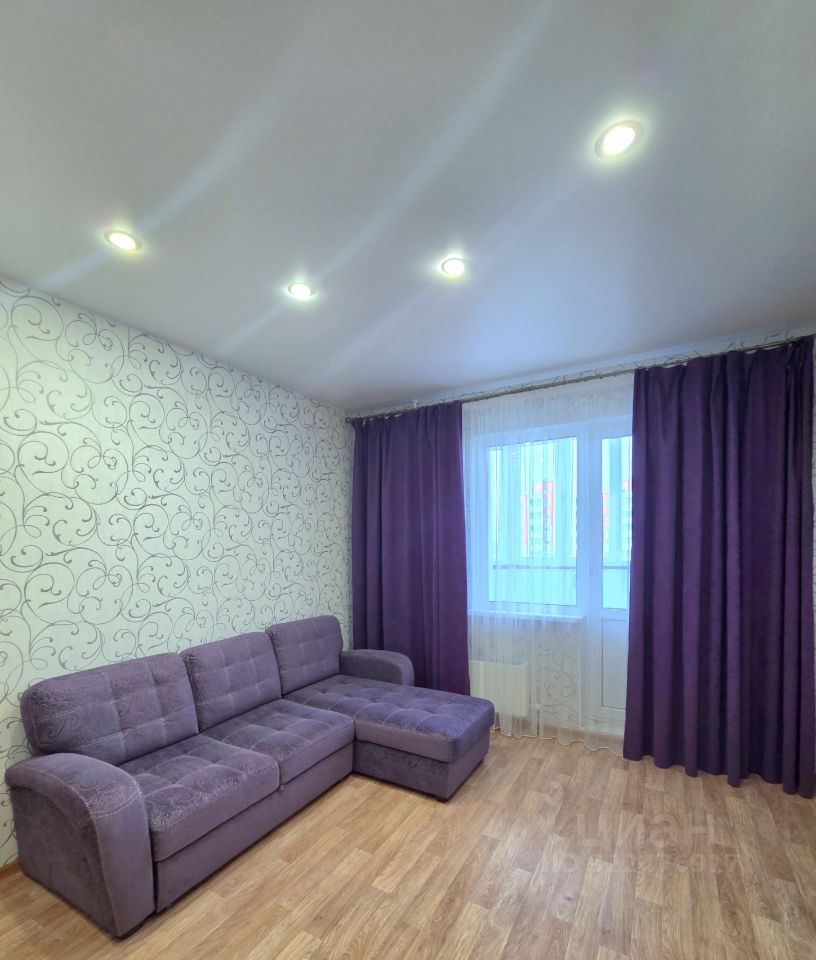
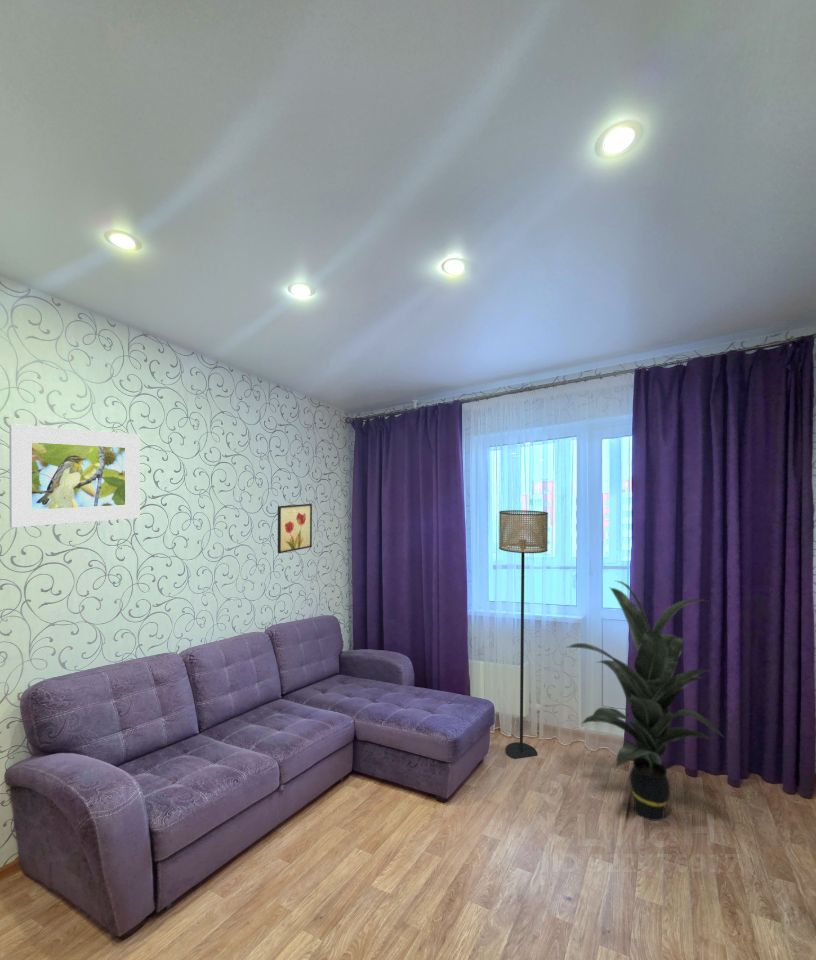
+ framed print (81, 476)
+ indoor plant (641, 694)
+ floor lamp (522, 632)
+ wall art (294, 527)
